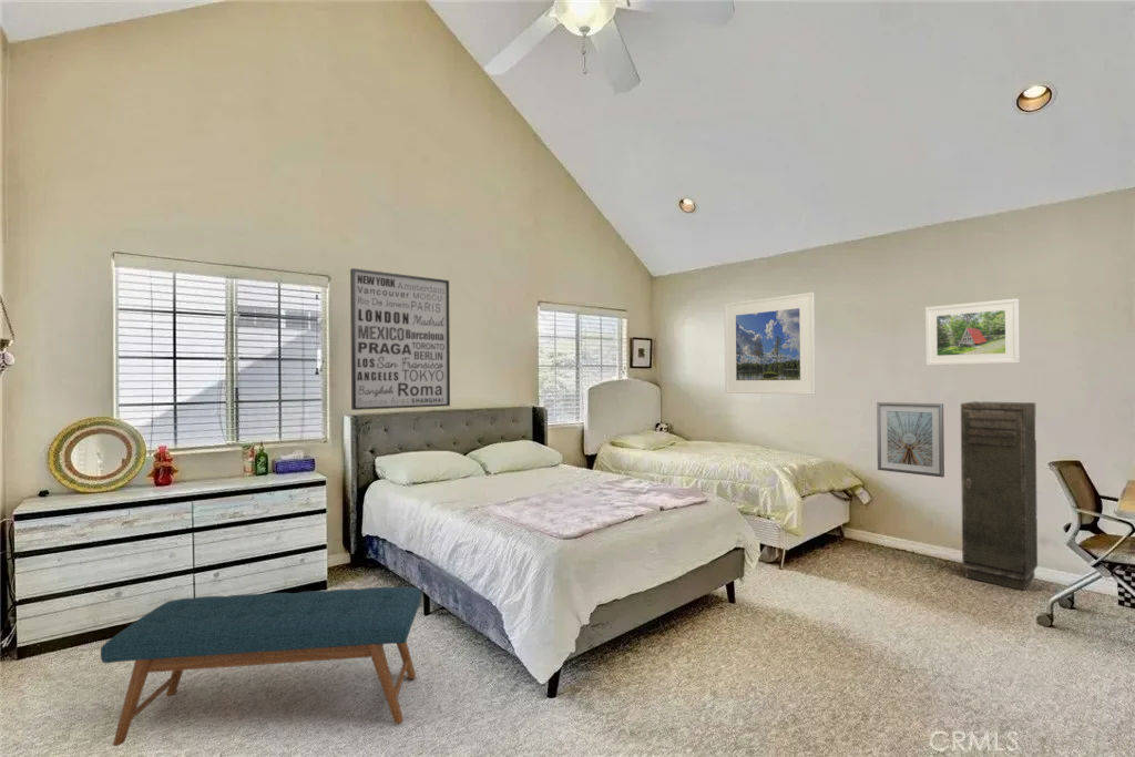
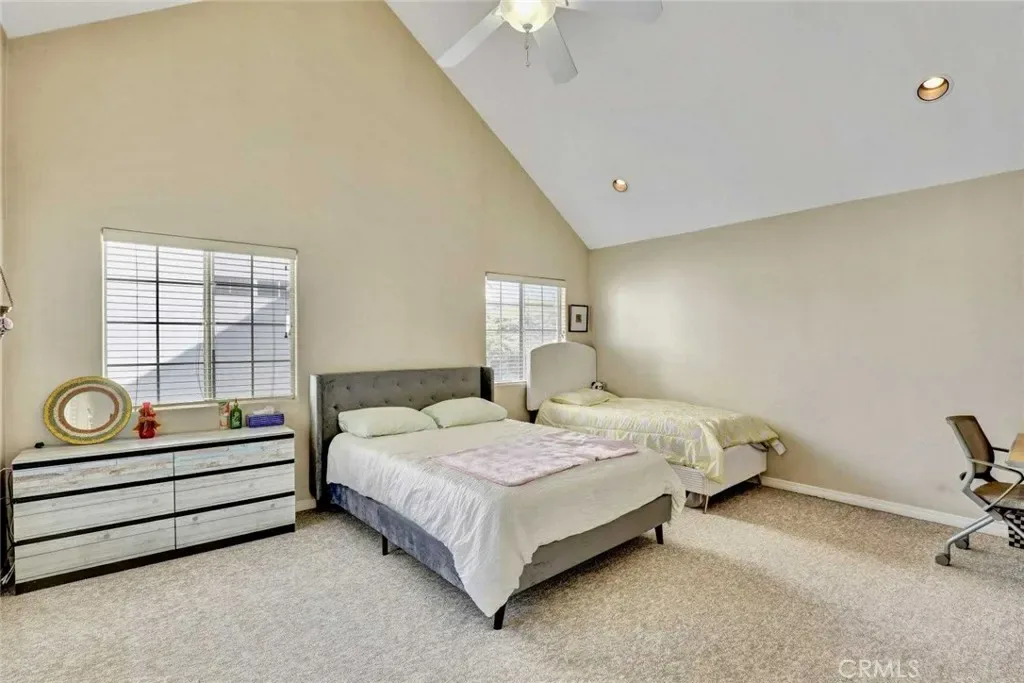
- picture frame (909, 438)
- wall art (402, 341)
- storage cabinet (999, 490)
- bench (279, 655)
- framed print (970, 334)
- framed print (766, 346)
